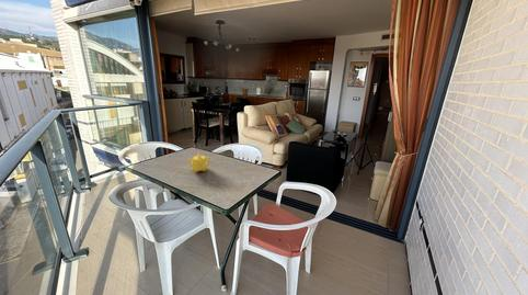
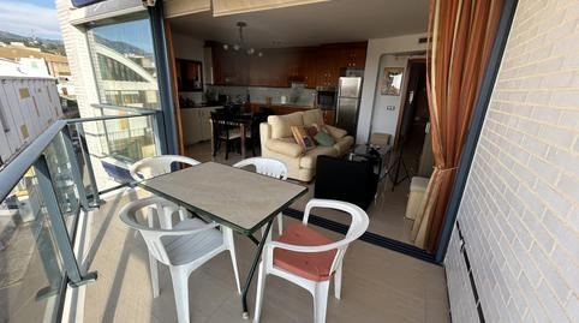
- teapot (199, 161)
